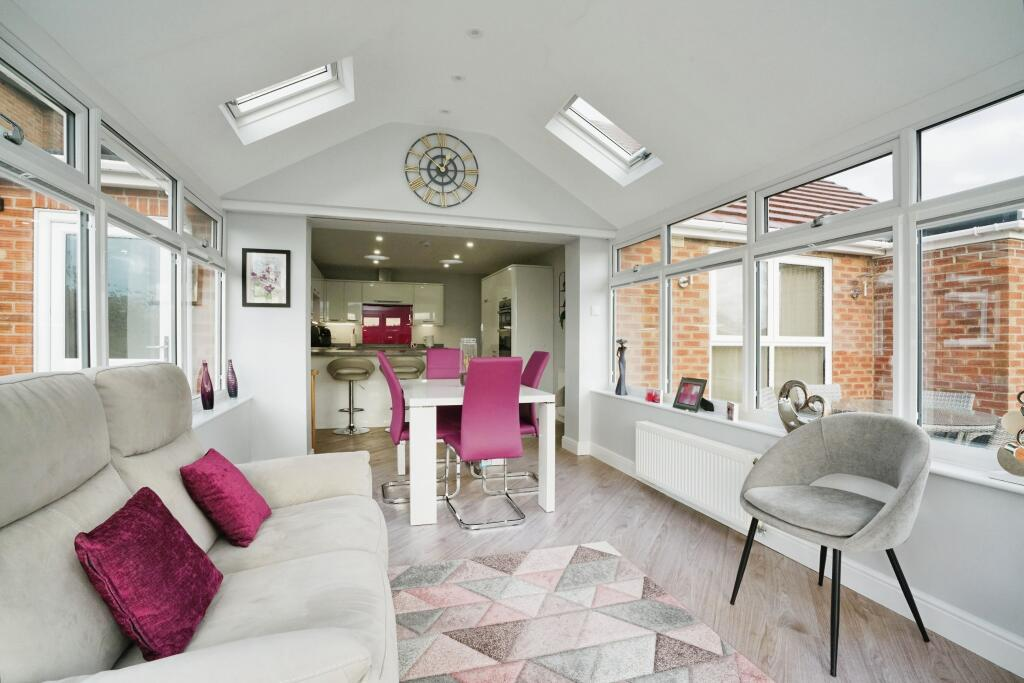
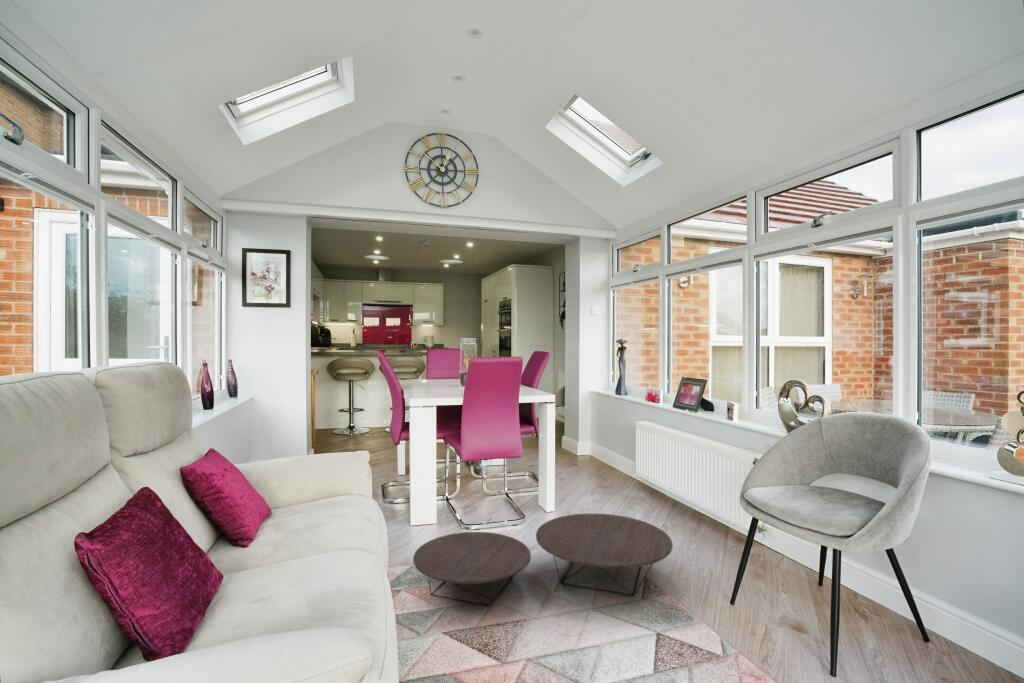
+ coffee table (550, 553)
